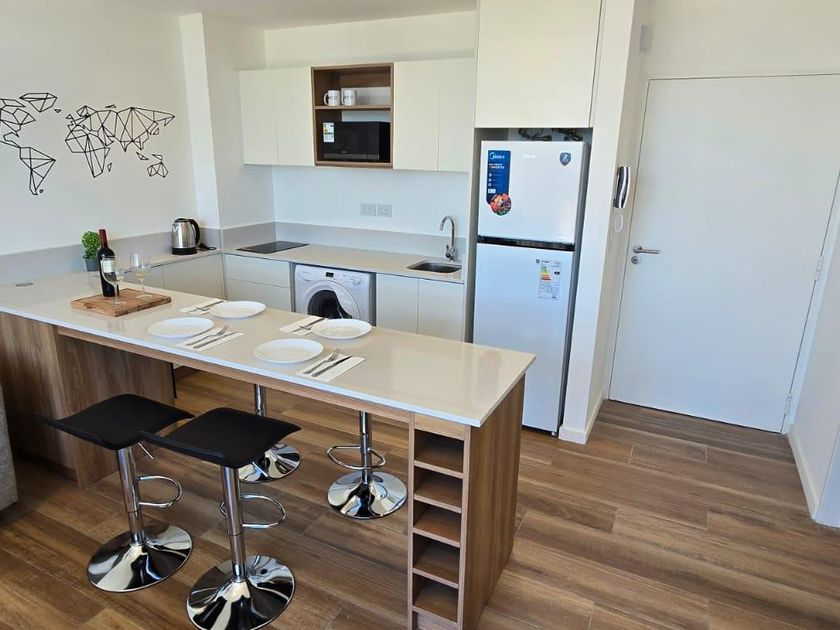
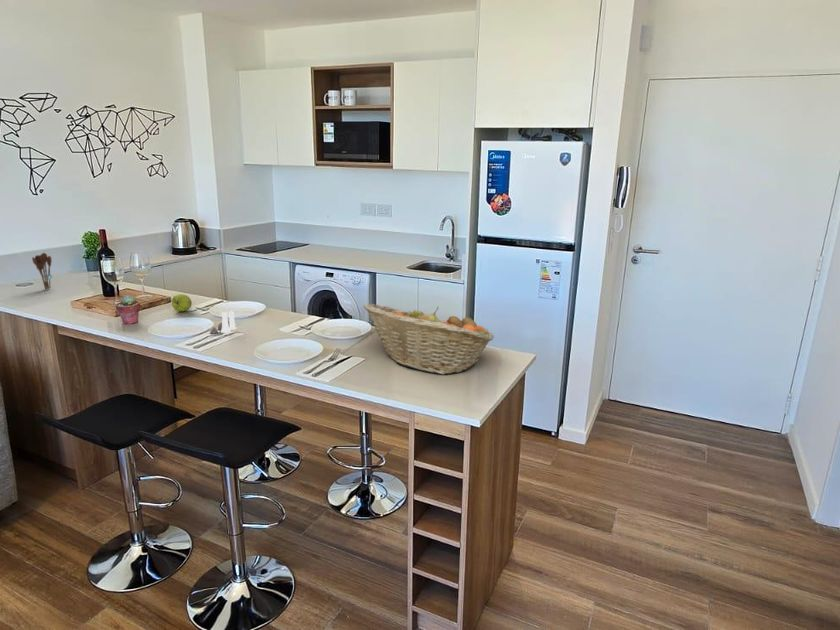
+ utensil holder (44, 270)
+ apple (181, 302)
+ salt and pepper shaker set (223, 320)
+ potted succulent (128, 308)
+ fruit basket (427, 331)
